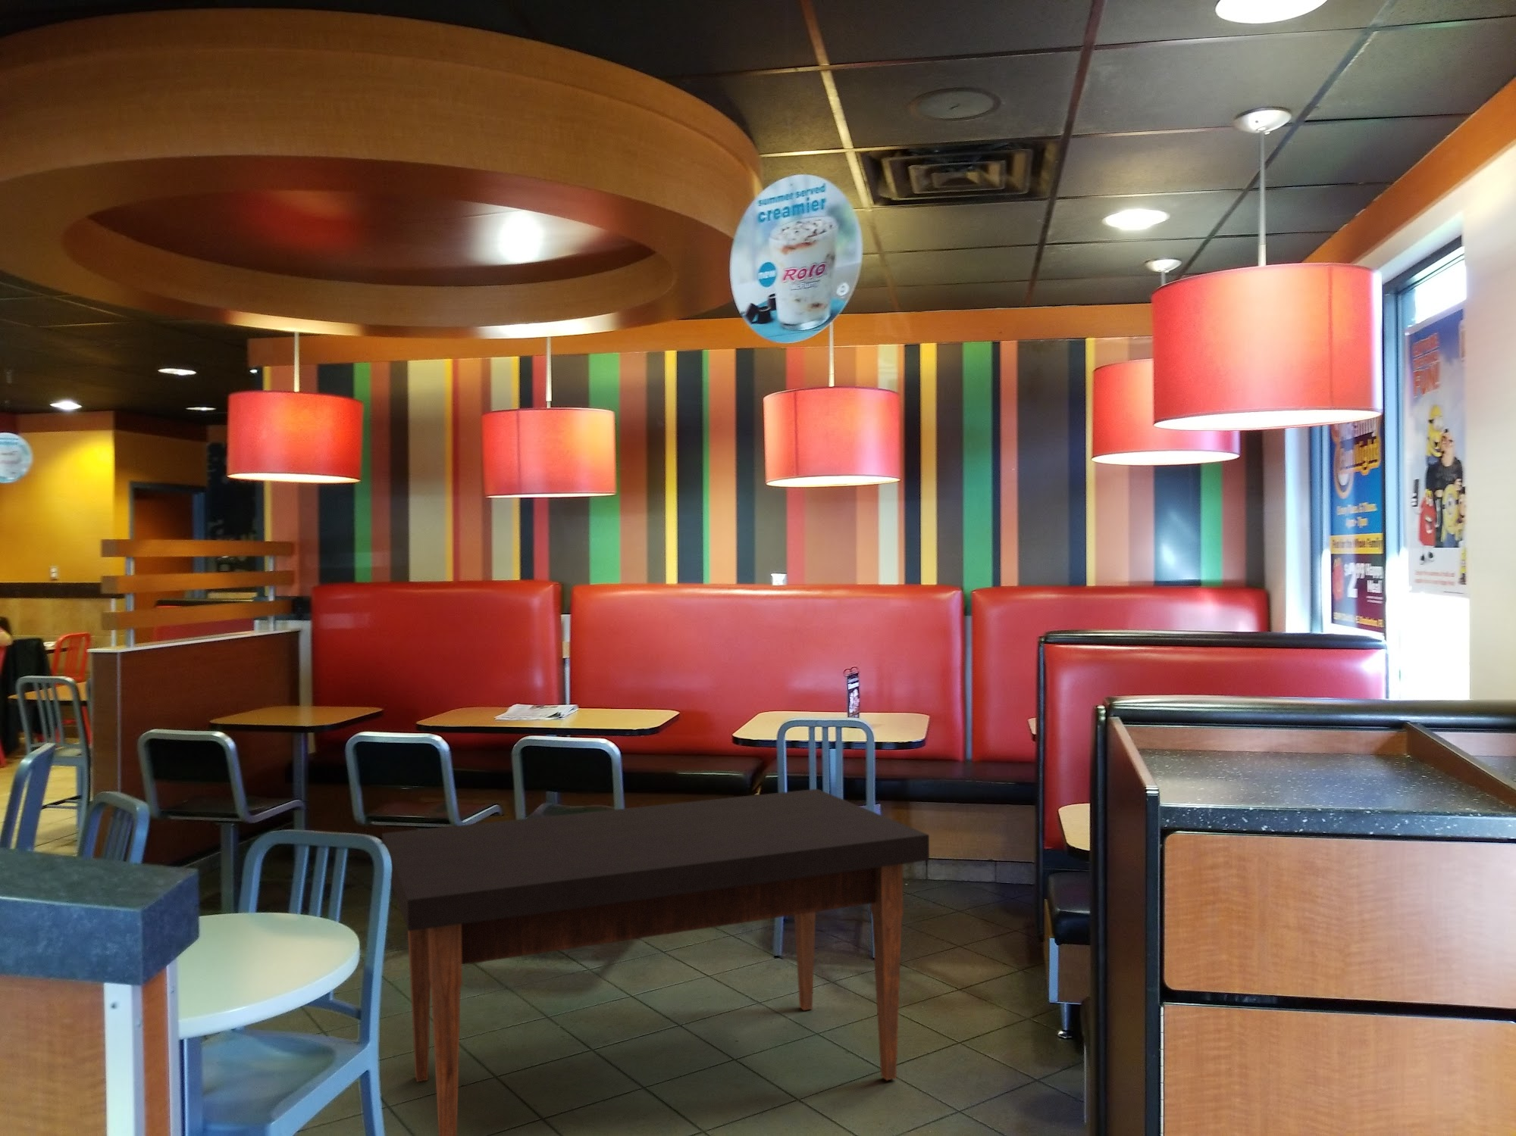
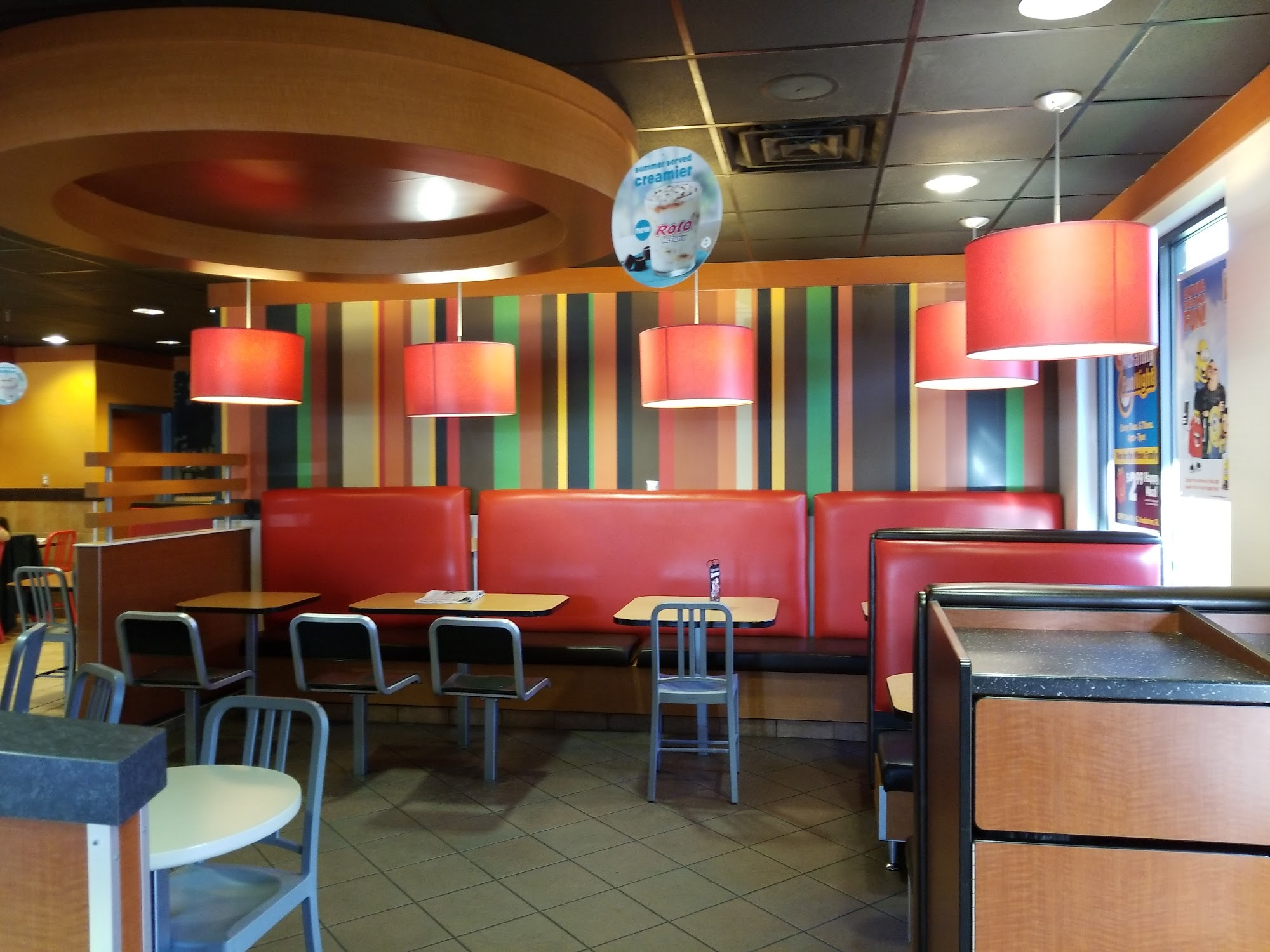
- dining table (651, 936)
